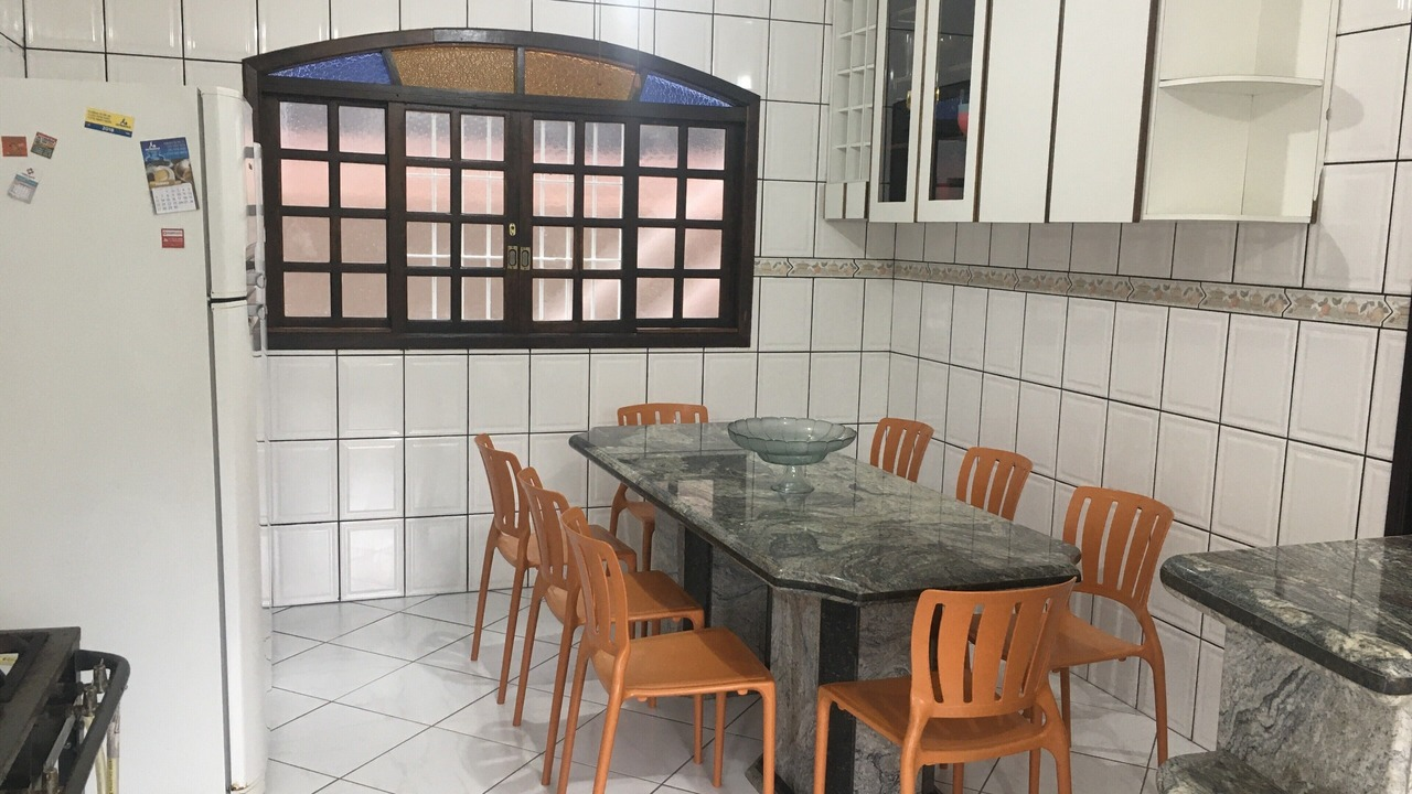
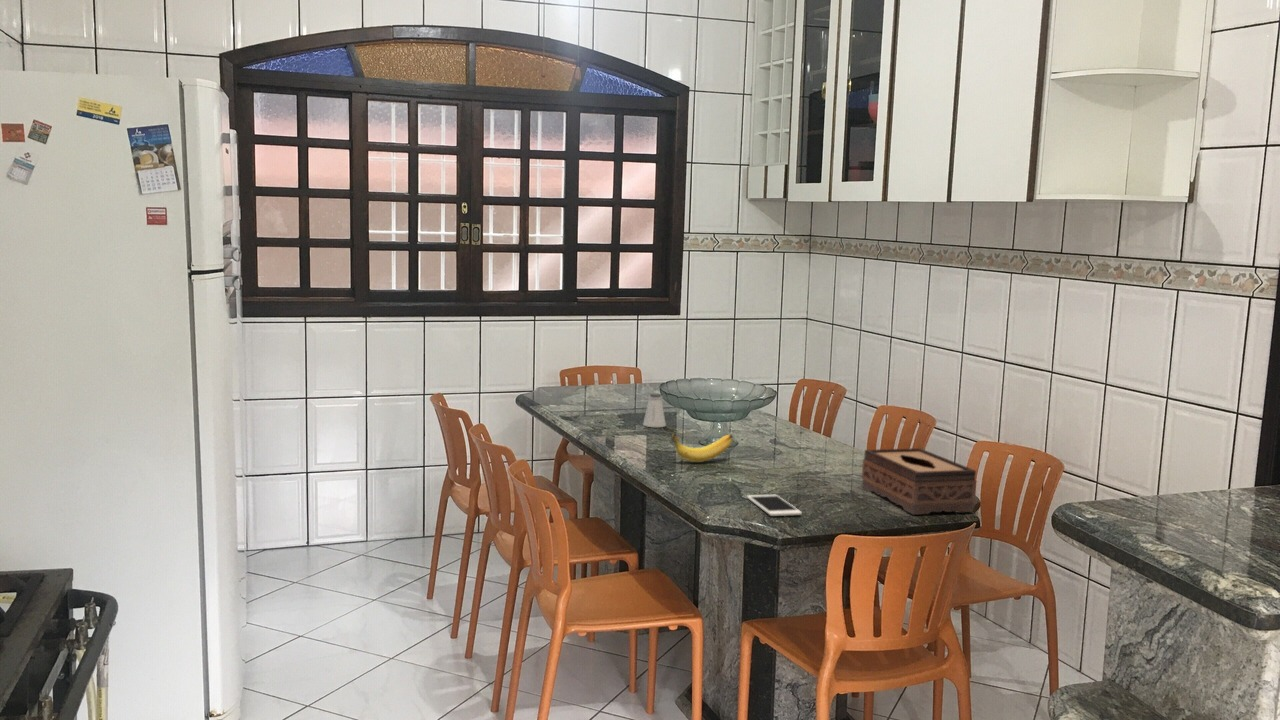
+ saltshaker (655, 409)
+ banana (702, 447)
+ tissue box (916, 479)
+ cell phone (773, 504)
